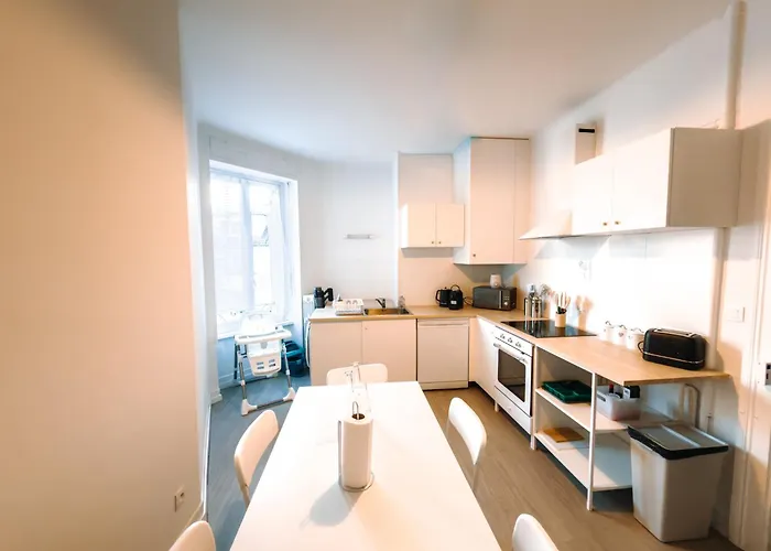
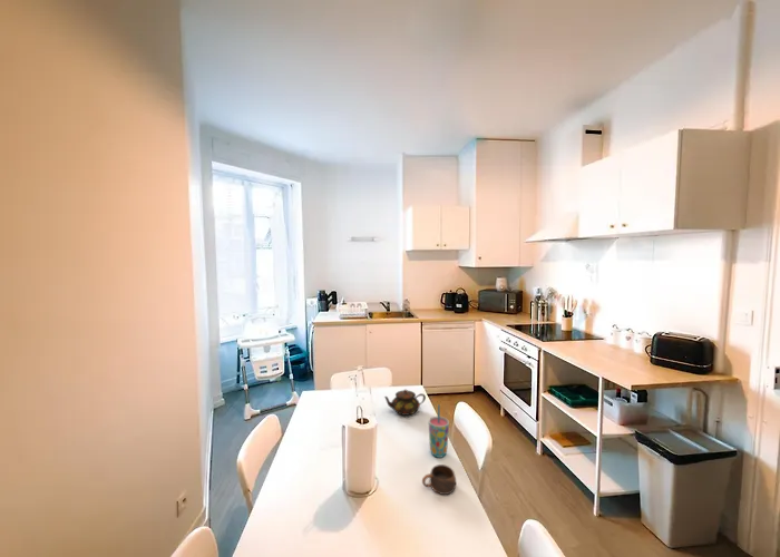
+ cup (438, 478)
+ teapot (404, 400)
+ cup (438, 429)
